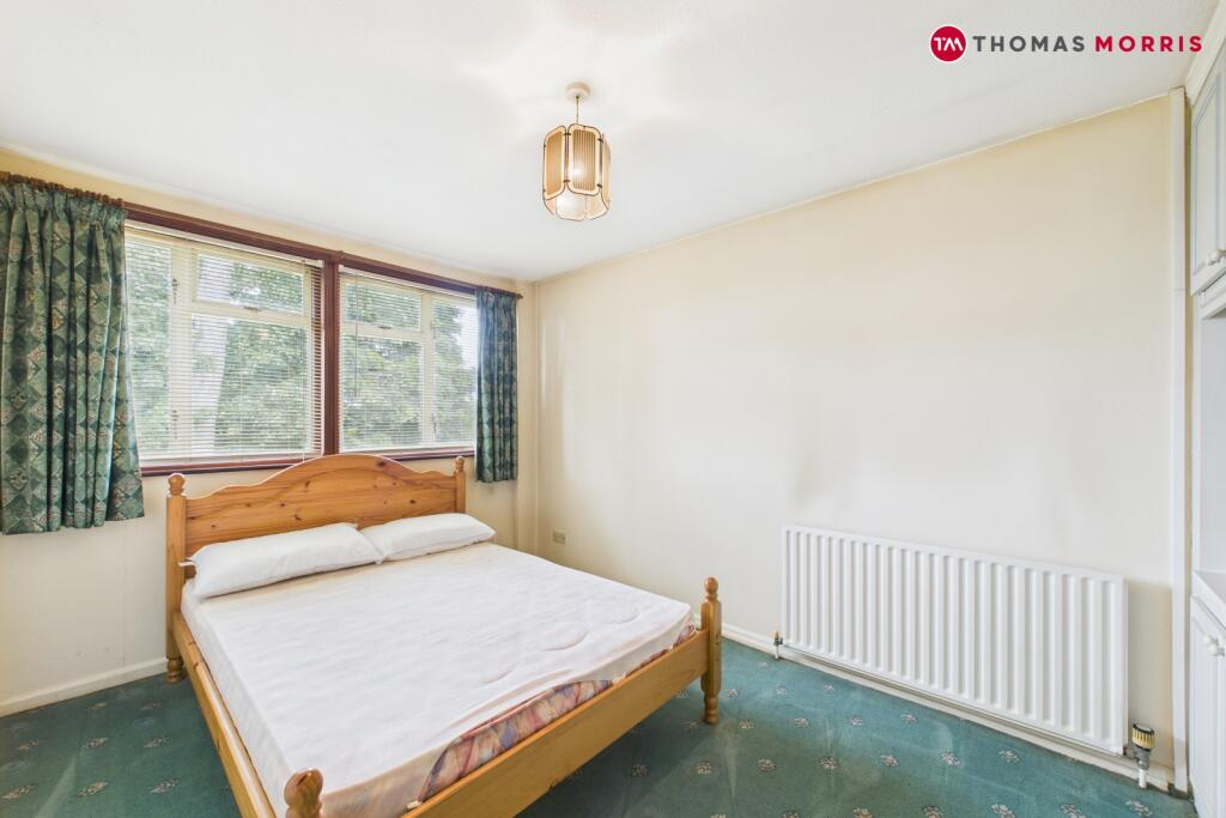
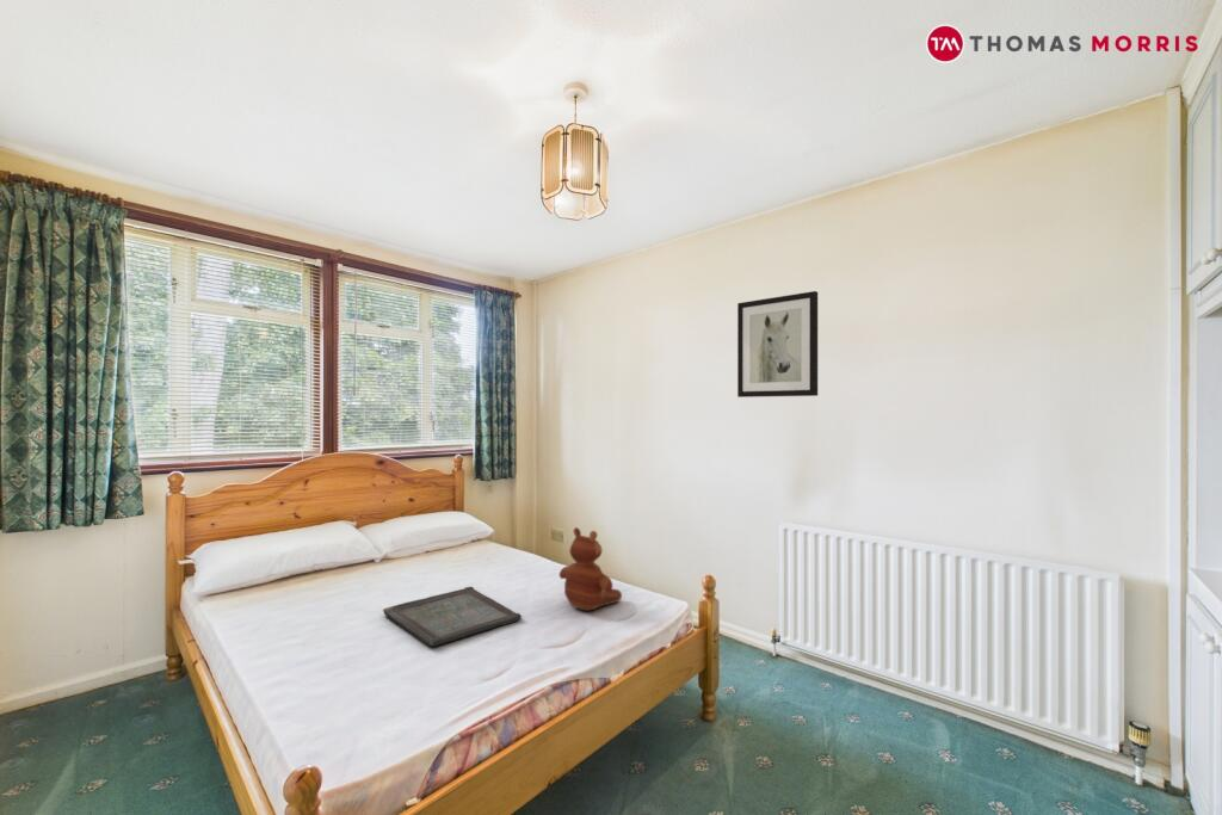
+ teddy bear (592, 566)
+ wall art (776, 346)
+ serving tray (451, 613)
